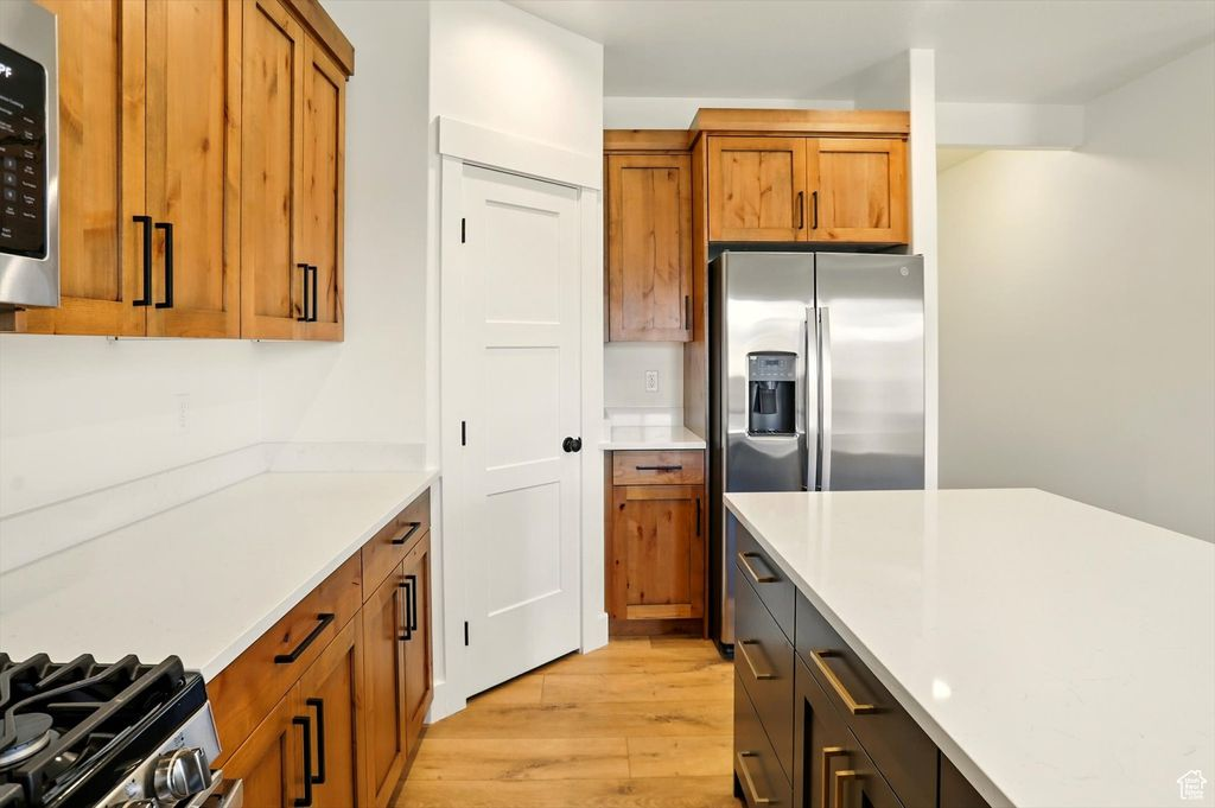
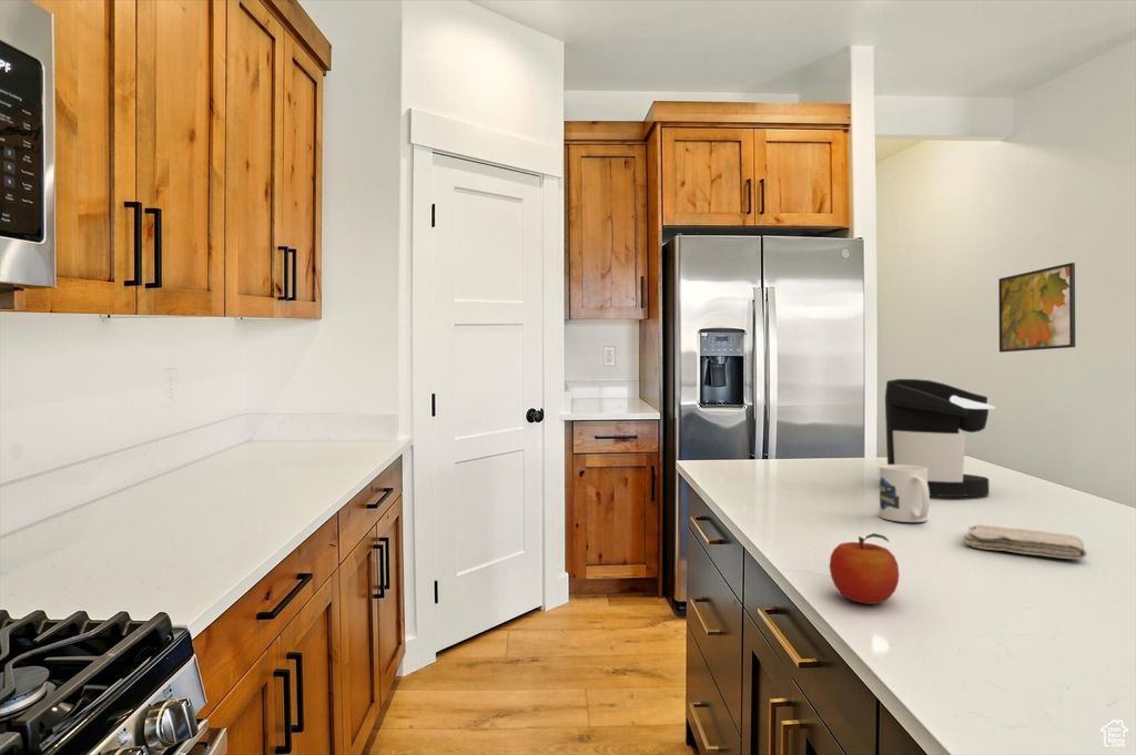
+ washcloth (1023, 540)
+ mug (905, 493)
+ fruit (863, 565)
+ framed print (1034, 310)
+ coffee maker (939, 435)
